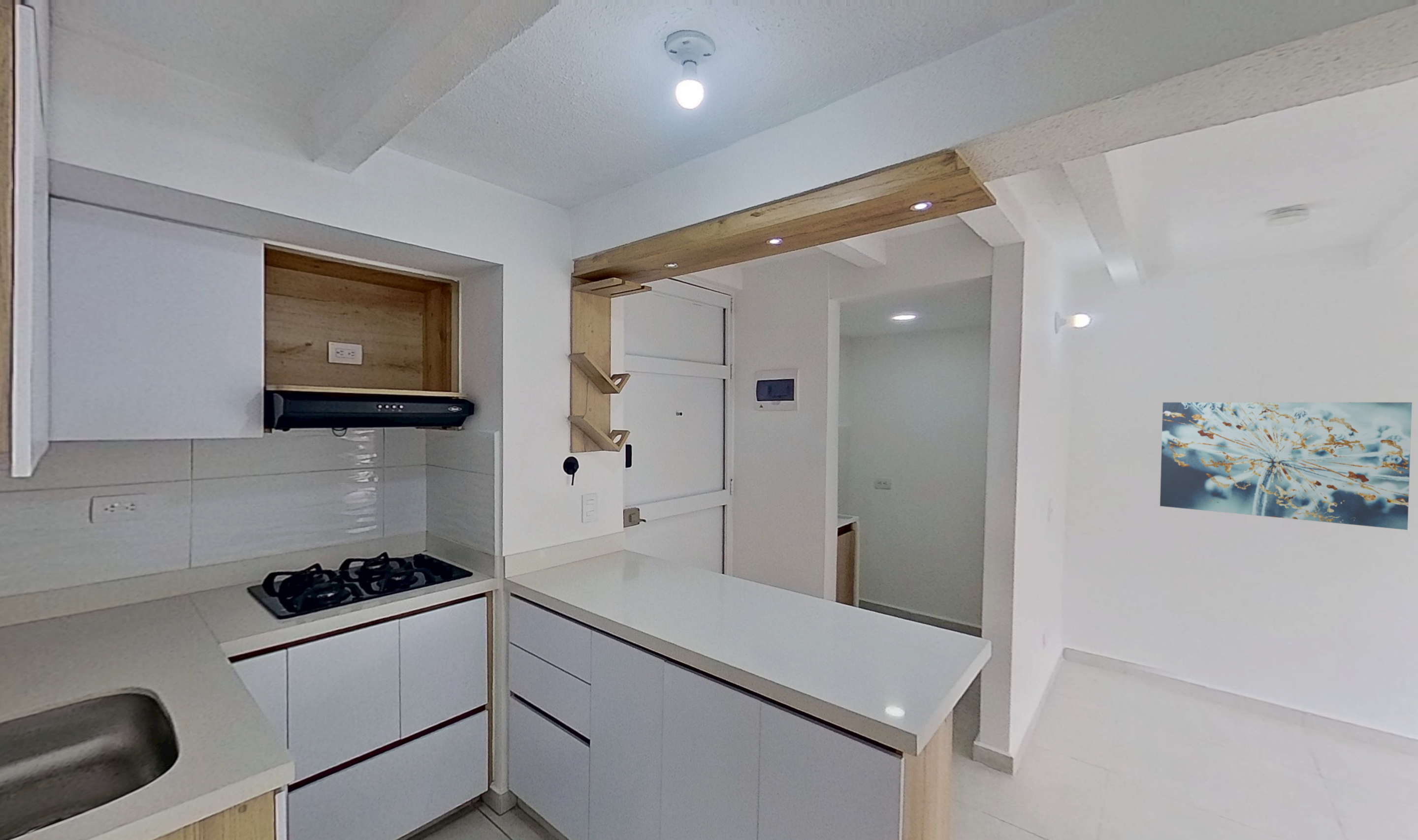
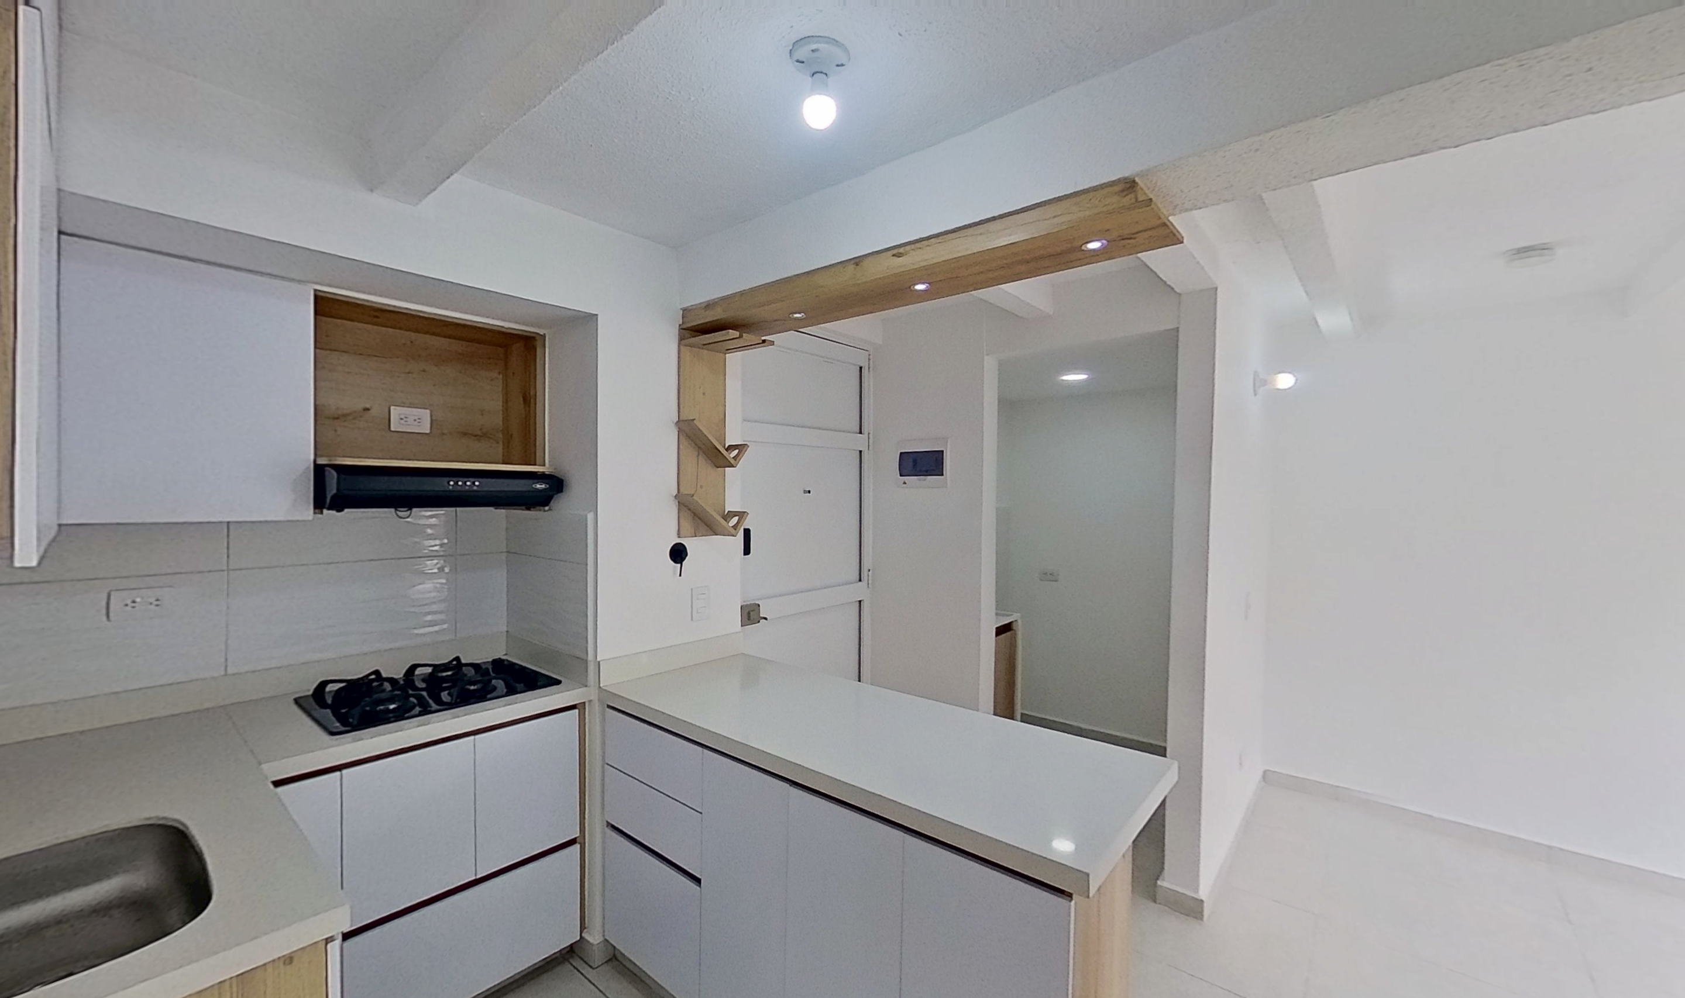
- wall art (1272, 459)
